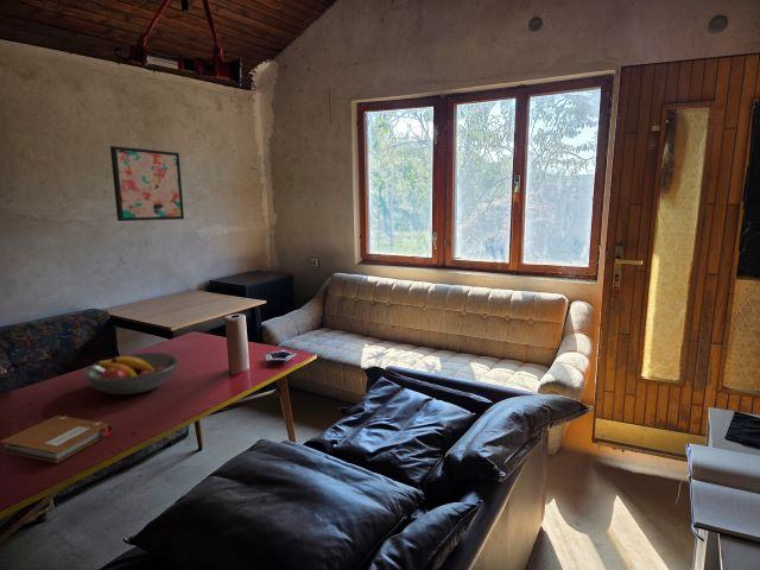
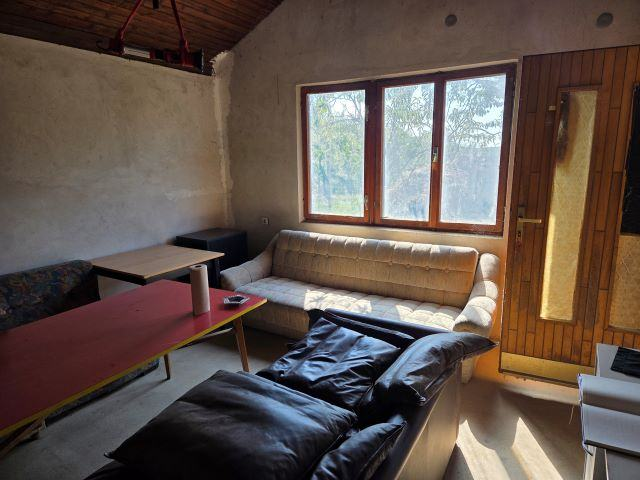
- notebook (59, 436)
- wall art (150, 185)
- fruit bowl (133, 373)
